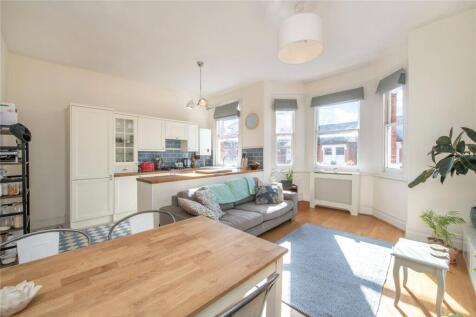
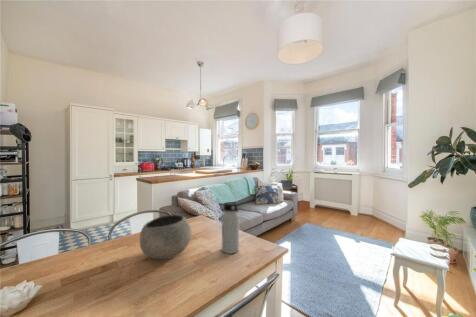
+ bowl (166, 236)
+ water bottle (230, 226)
